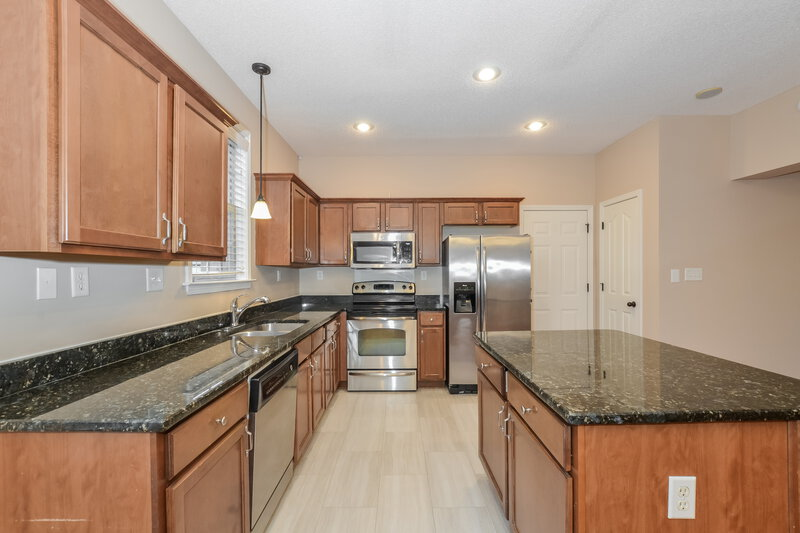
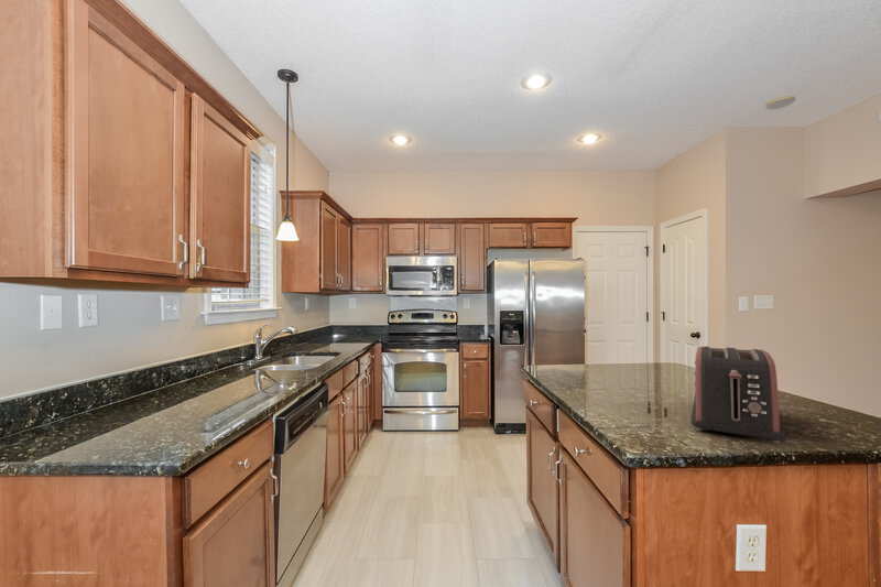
+ toaster (731, 384)
